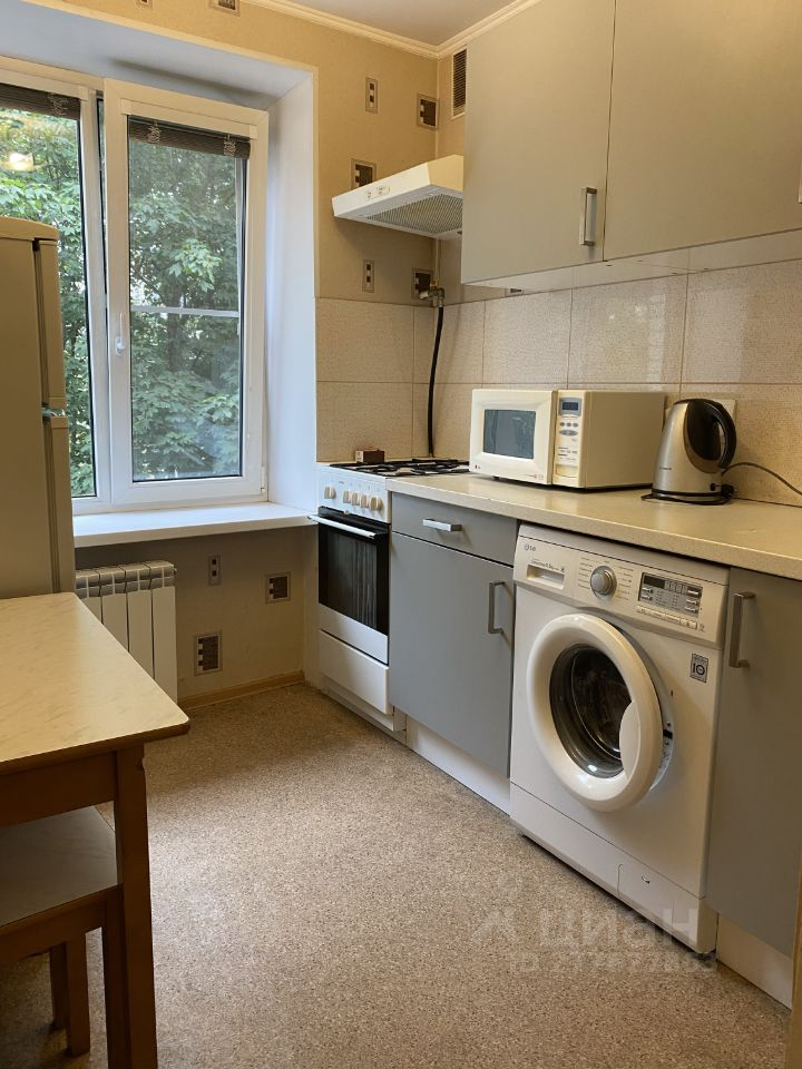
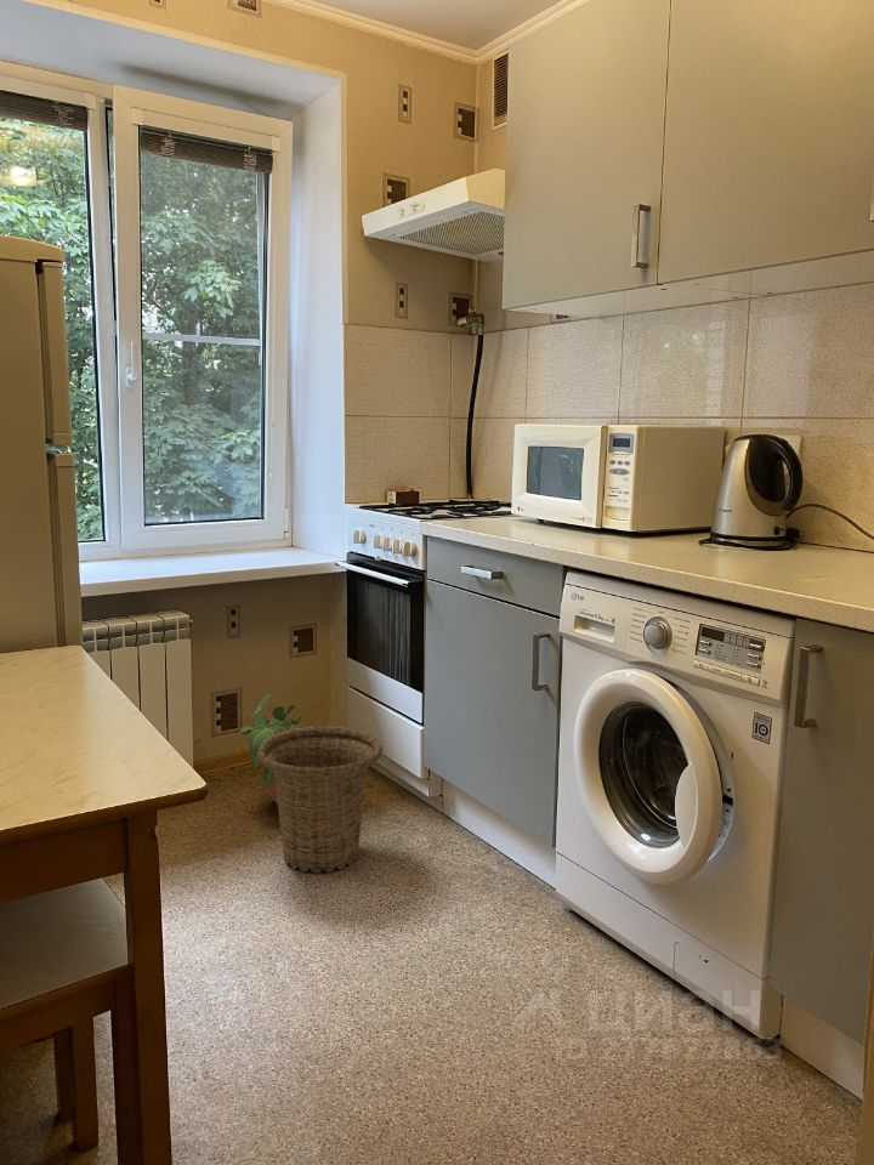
+ basket (320, 801)
+ potted plant (277, 733)
